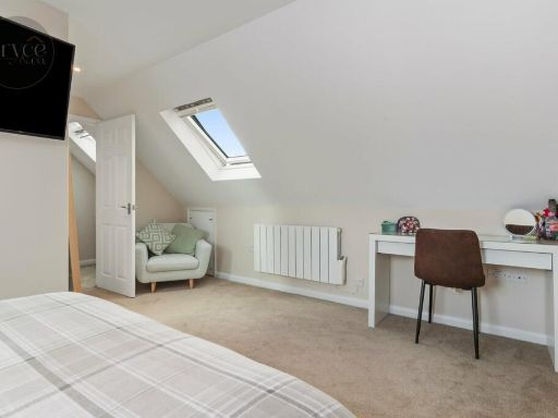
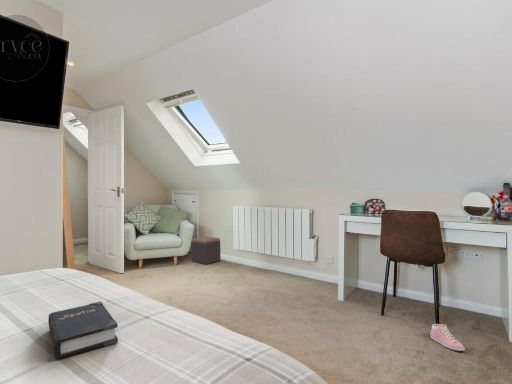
+ sneaker (446, 335)
+ footstool (205, 249)
+ hardback book (81, 326)
